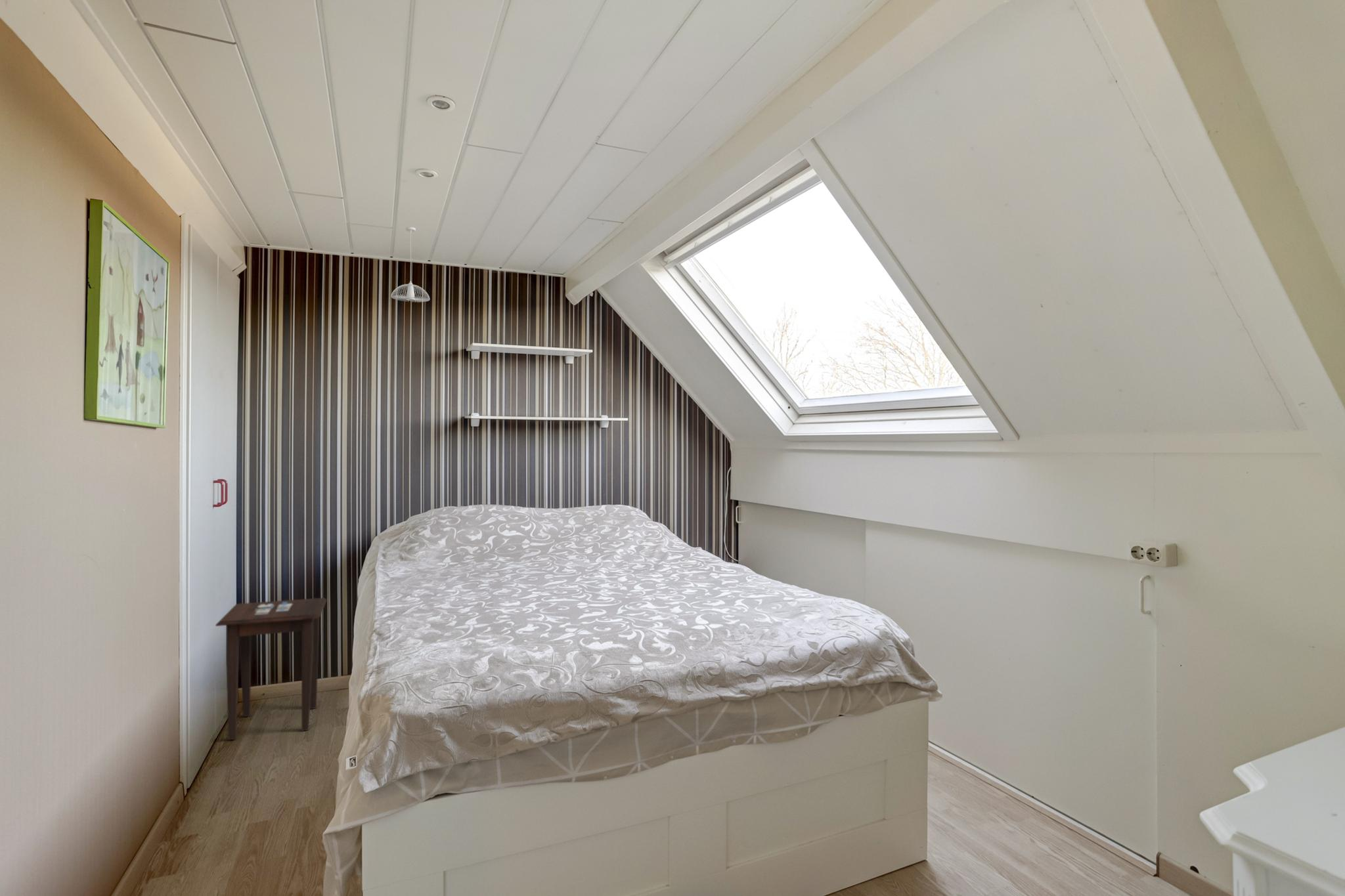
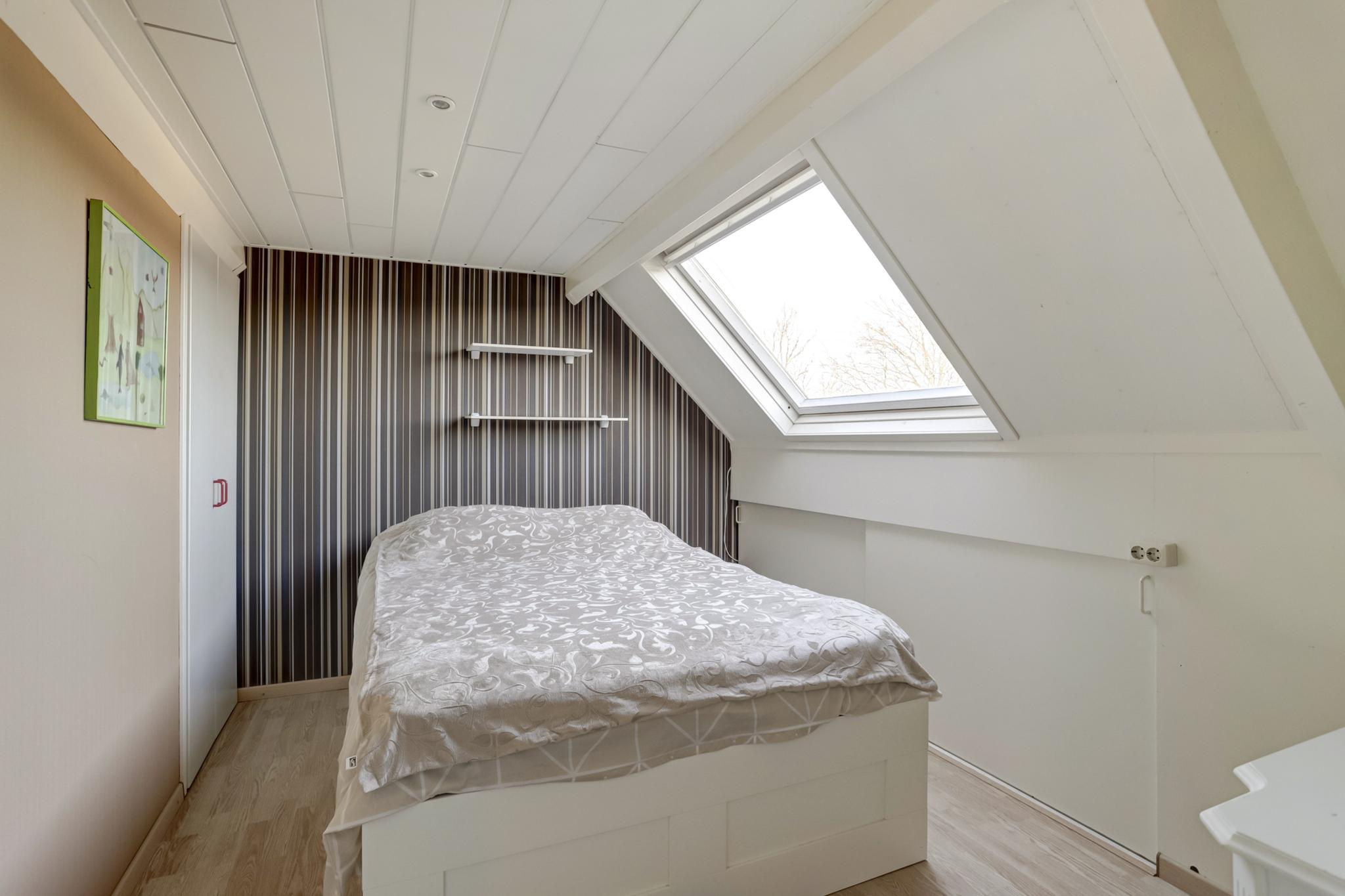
- pendant light (410, 264)
- side table (250, 664)
